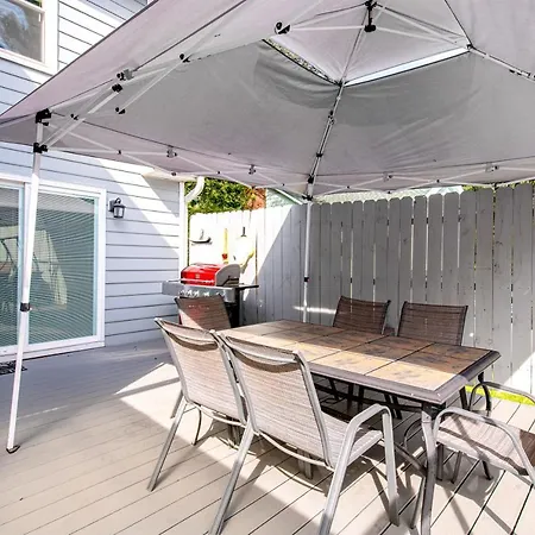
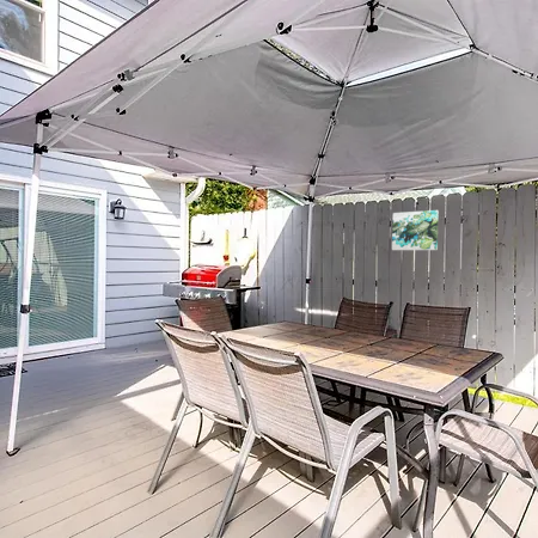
+ wall art (414, 231)
